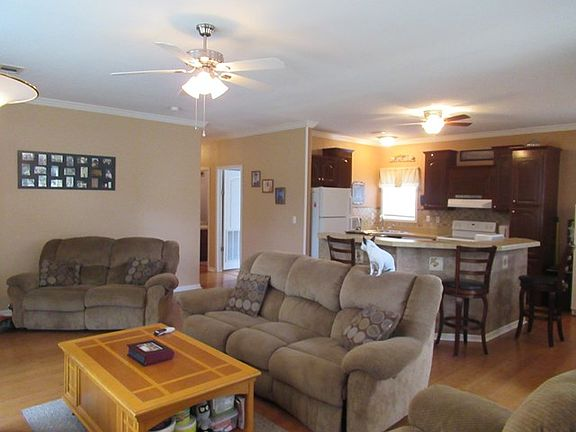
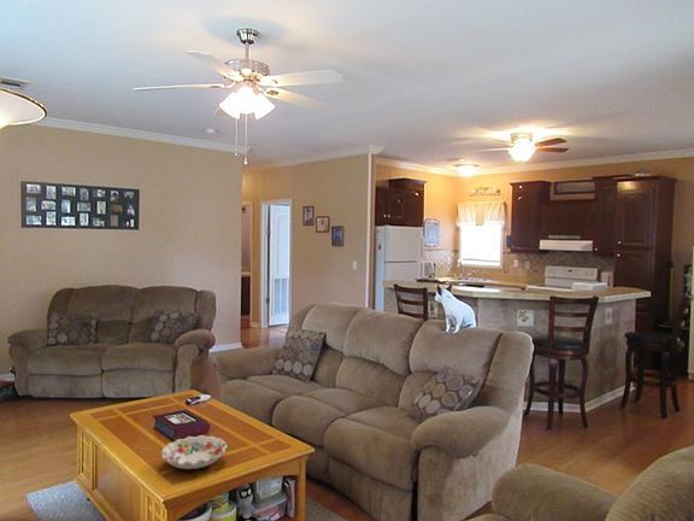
+ decorative bowl (194, 455)
